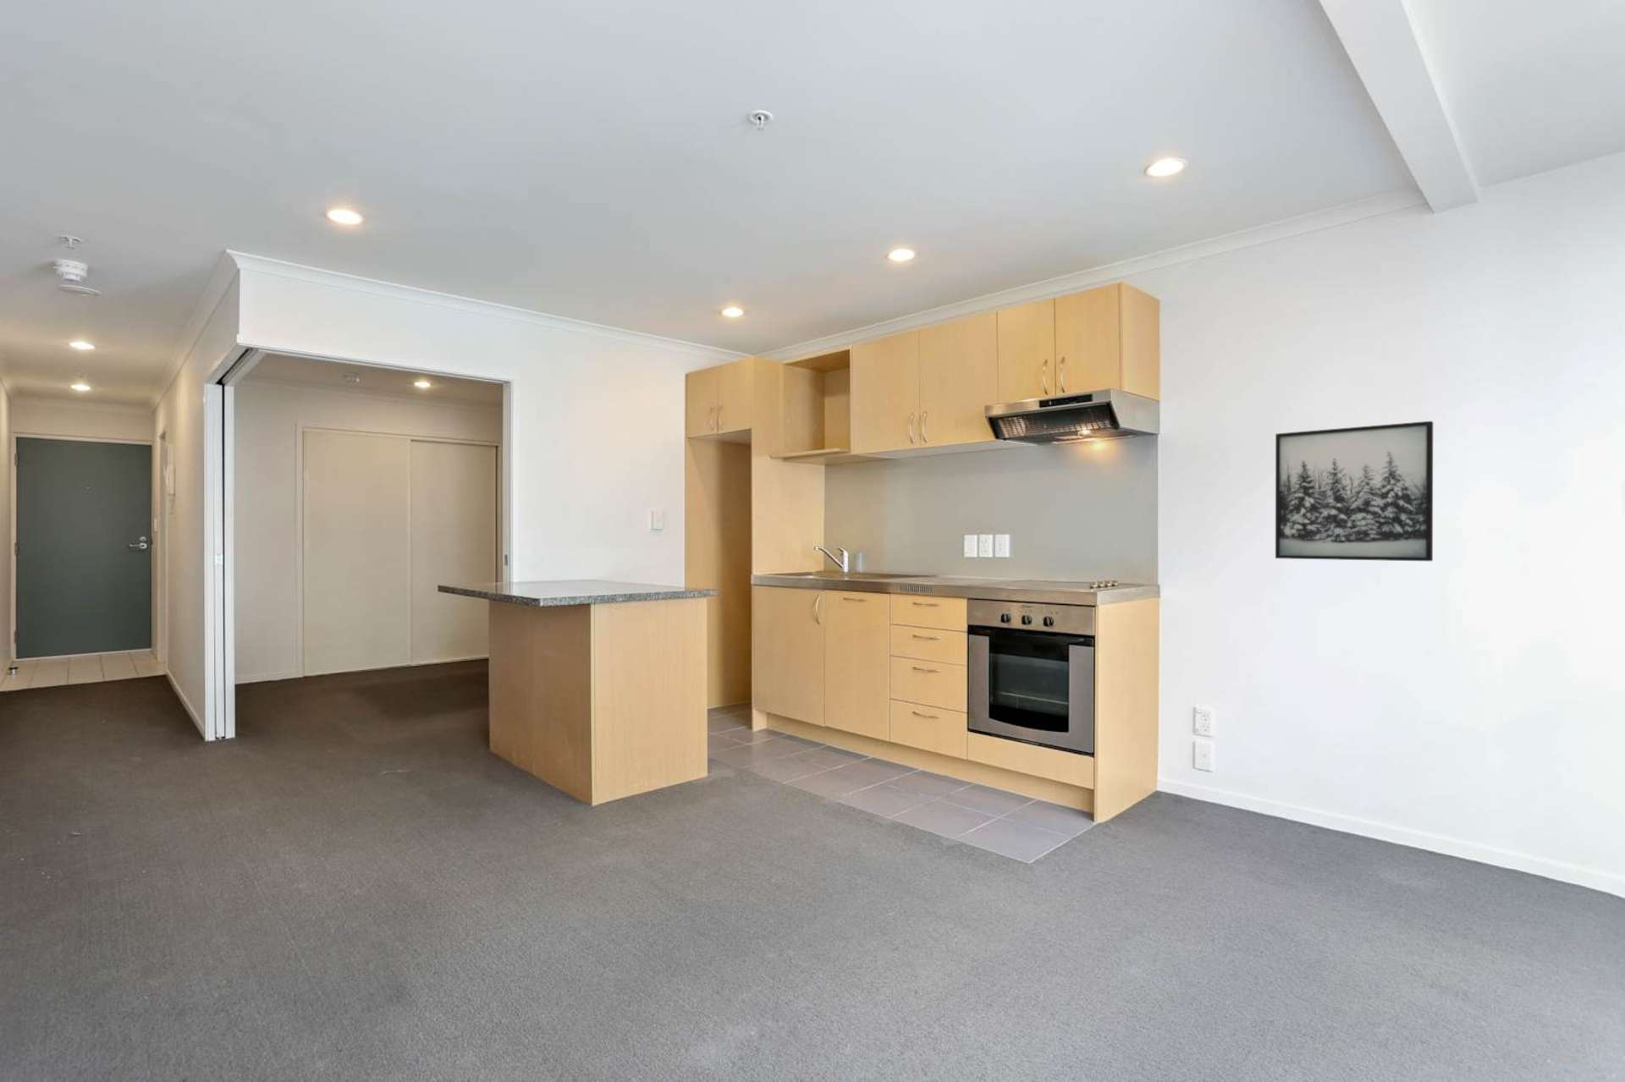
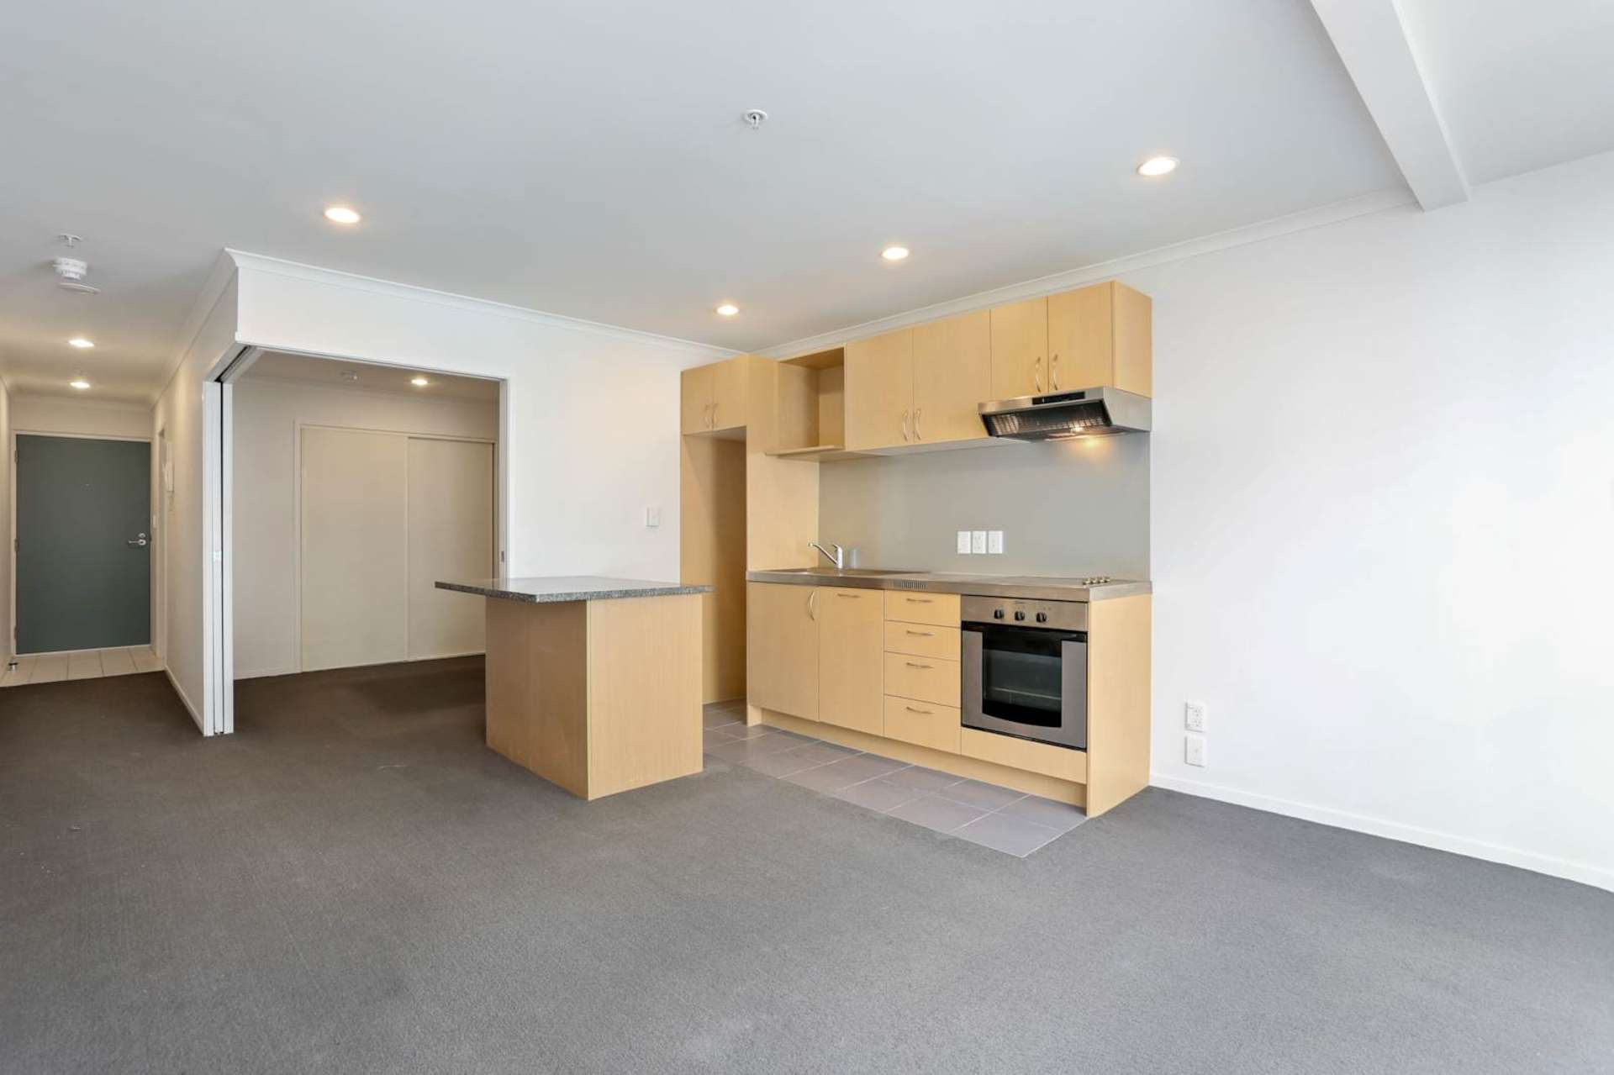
- wall art (1350, 493)
